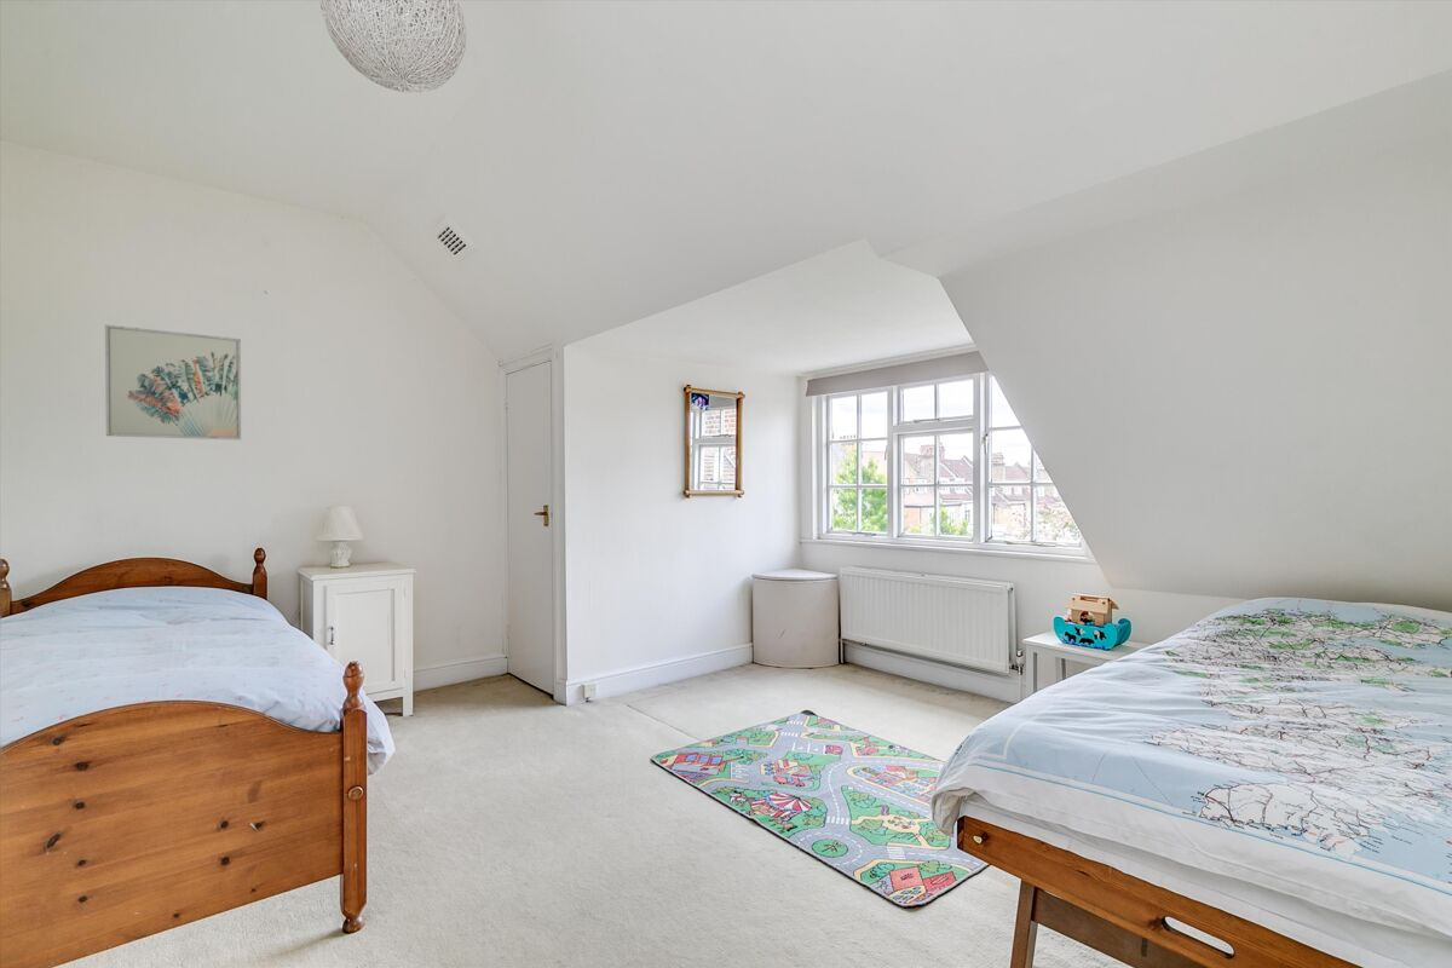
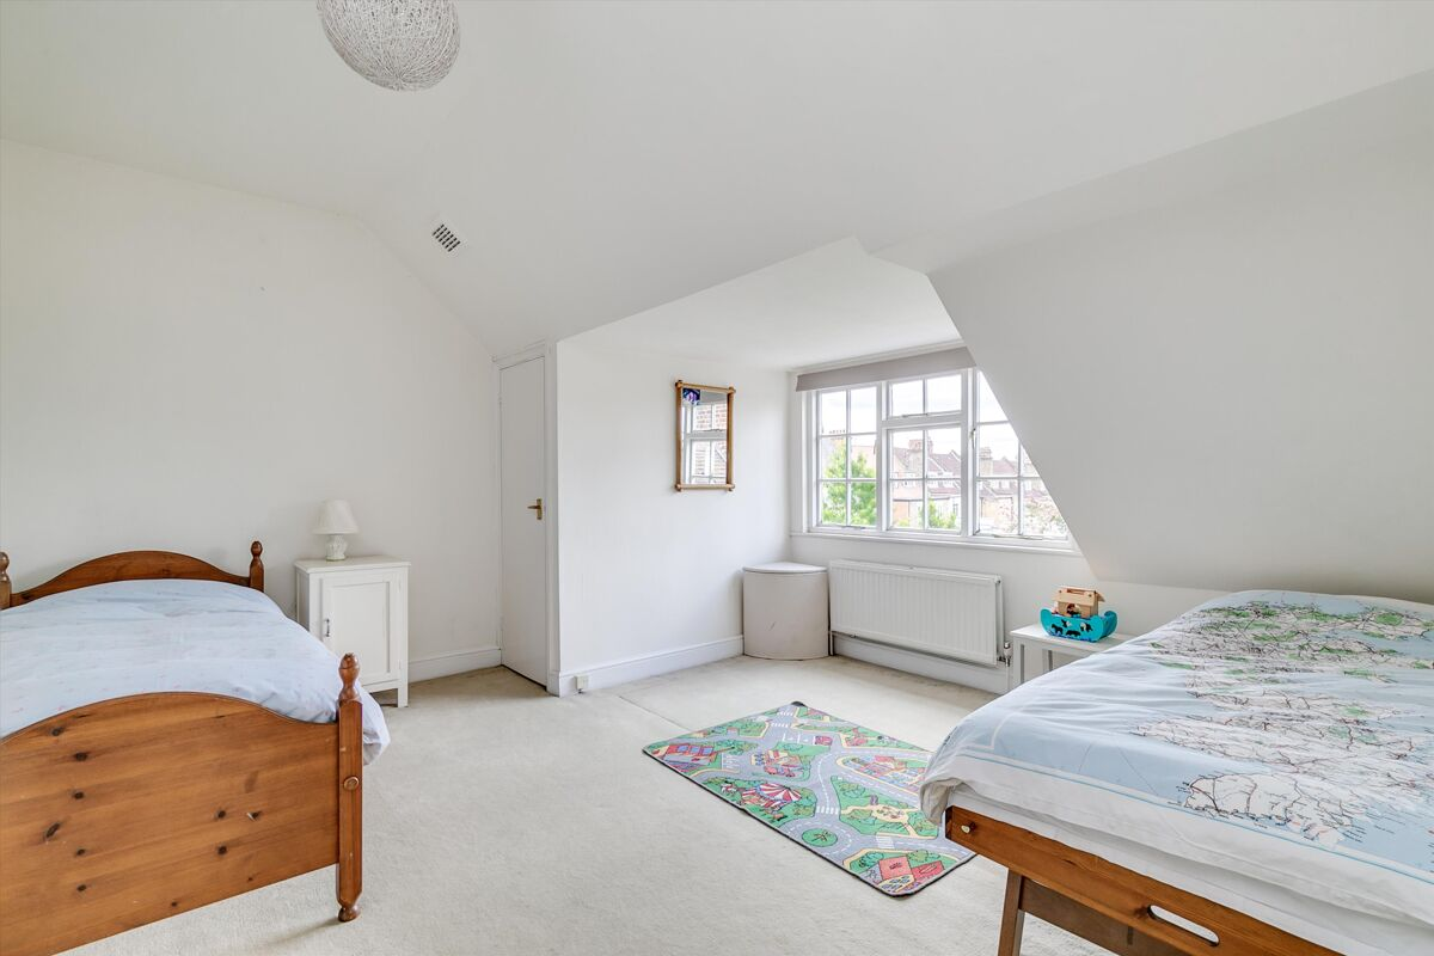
- wall art (175, 385)
